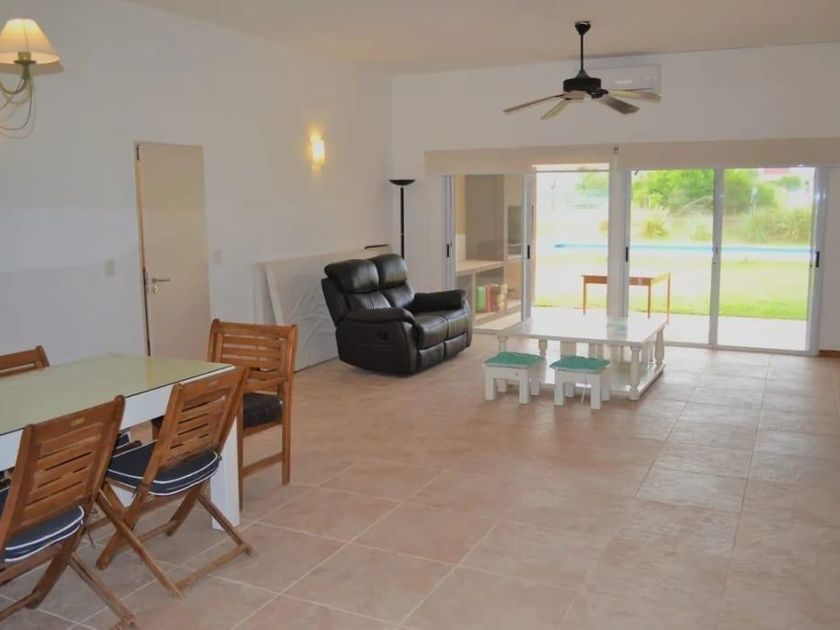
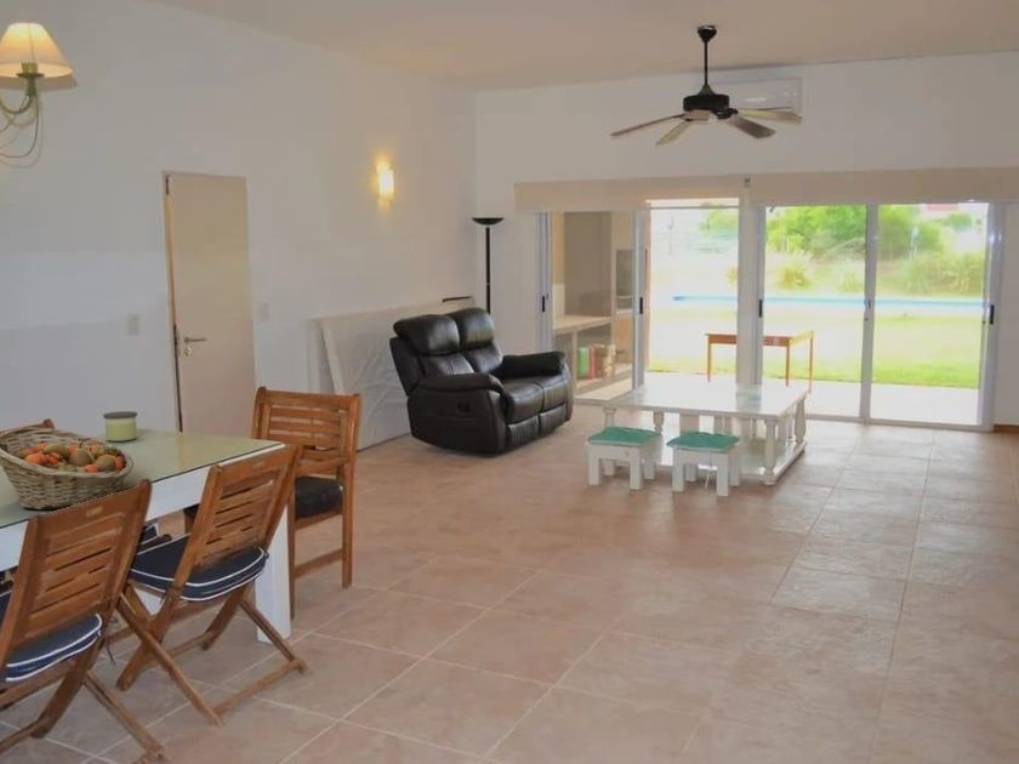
+ fruit basket (63, 463)
+ candle (120, 426)
